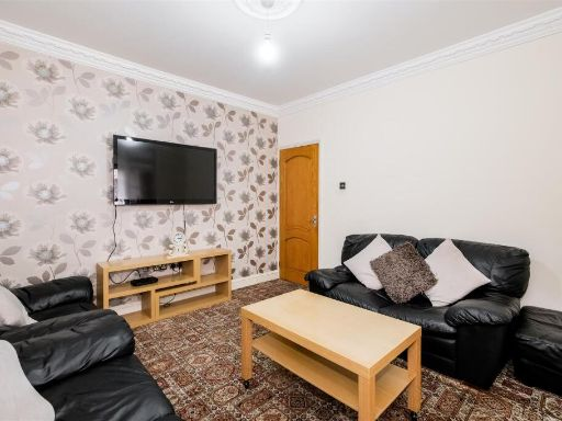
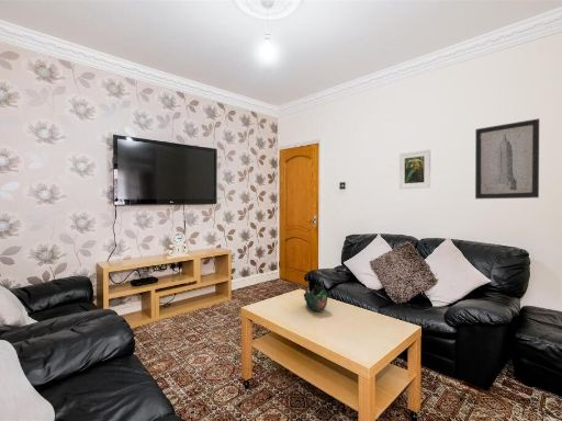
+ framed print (414, 170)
+ wall art (505, 161)
+ decorative bowl (314, 297)
